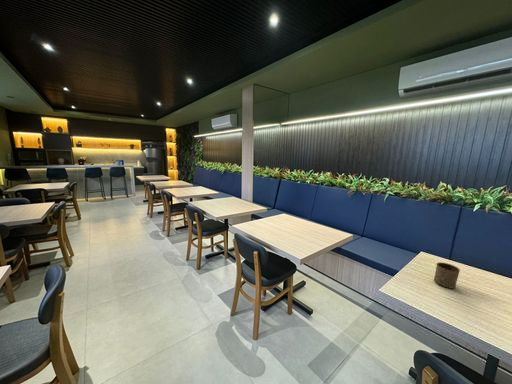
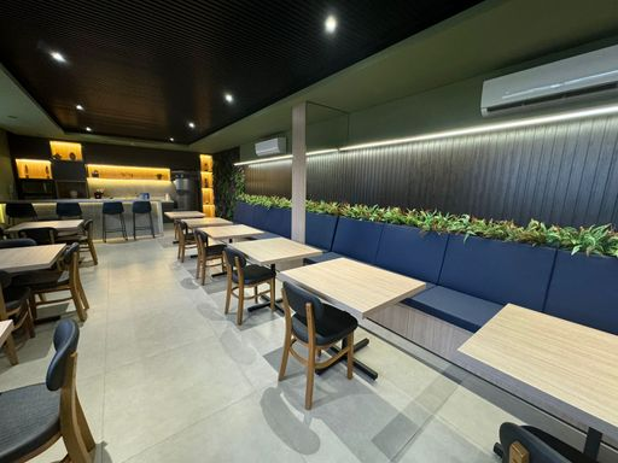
- cup (446, 275)
